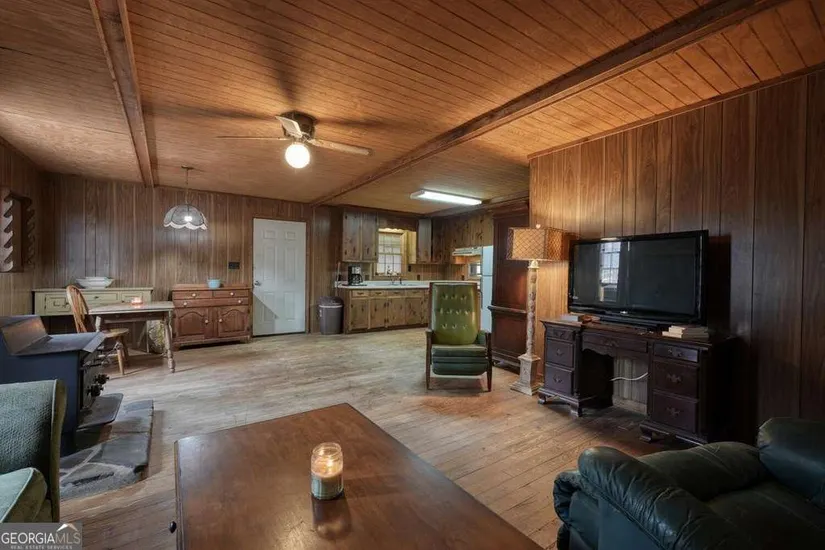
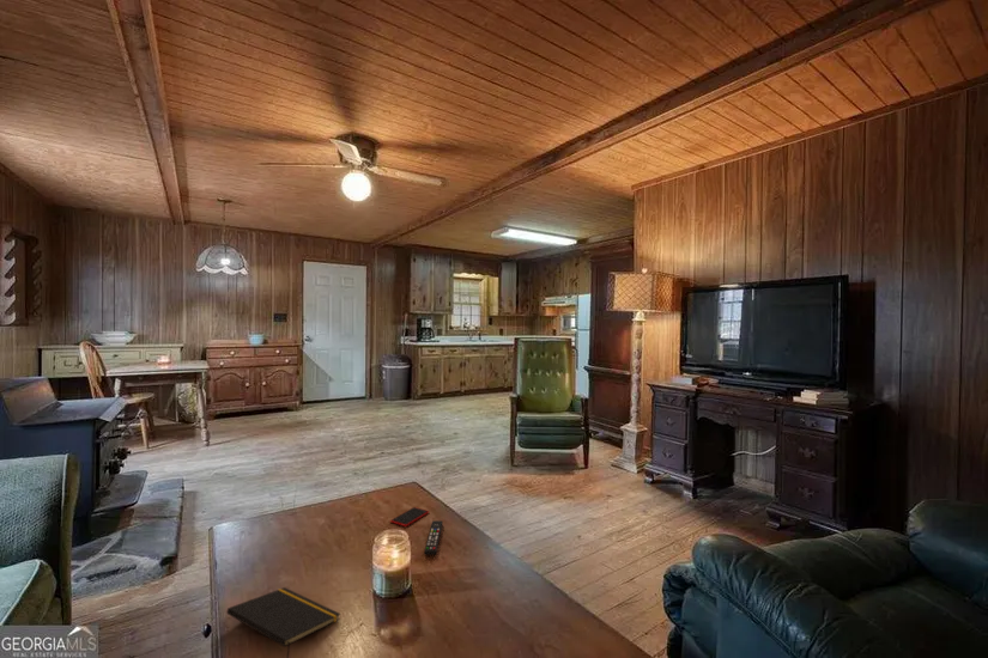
+ notepad (284, 614)
+ remote control (434, 536)
+ smartphone (410, 516)
